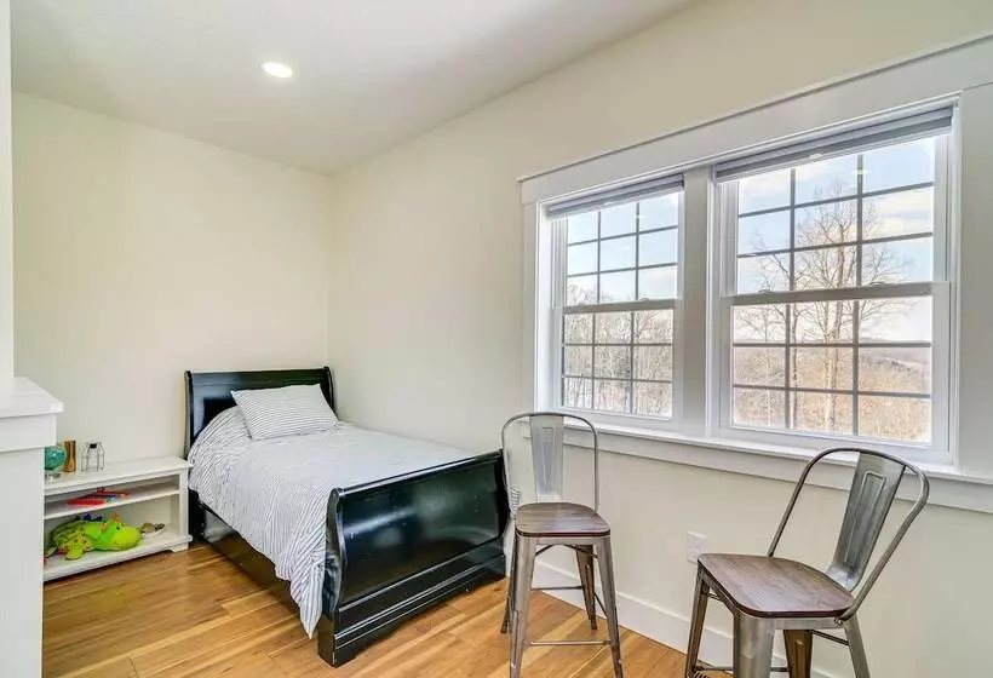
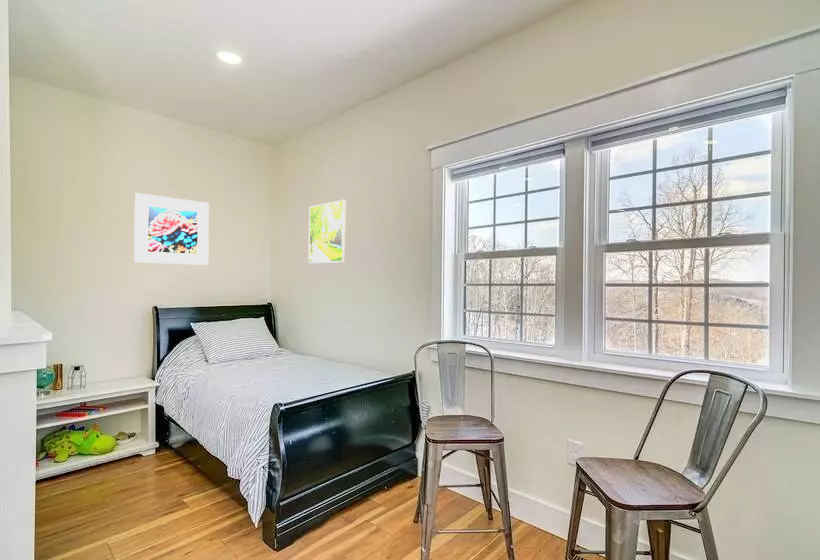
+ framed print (326, 233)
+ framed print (173, 230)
